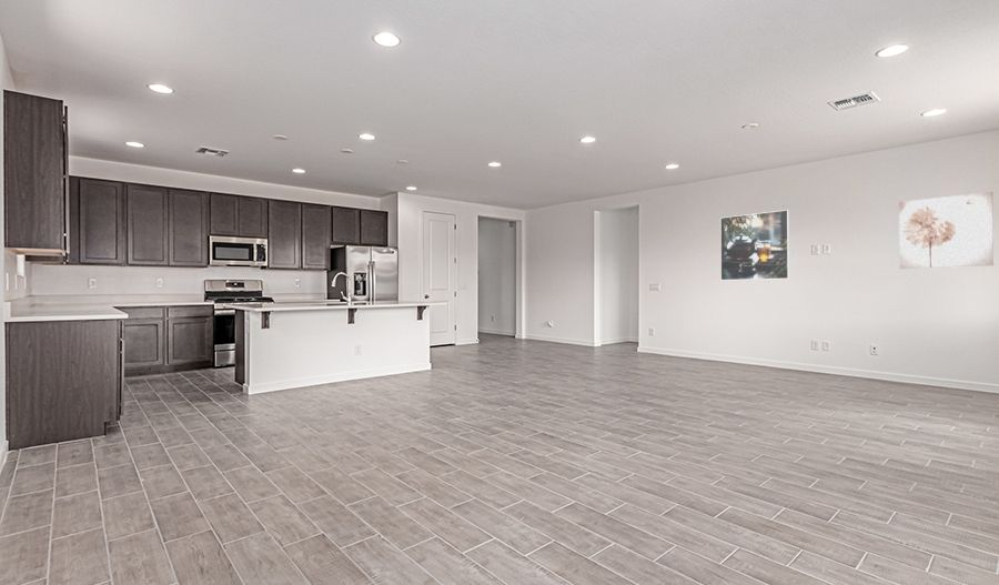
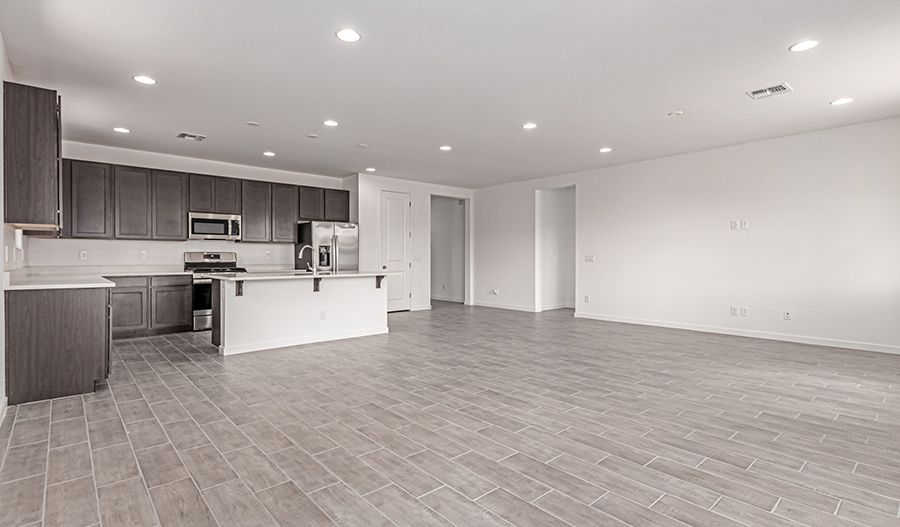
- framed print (753, 246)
- wall art (944, 232)
